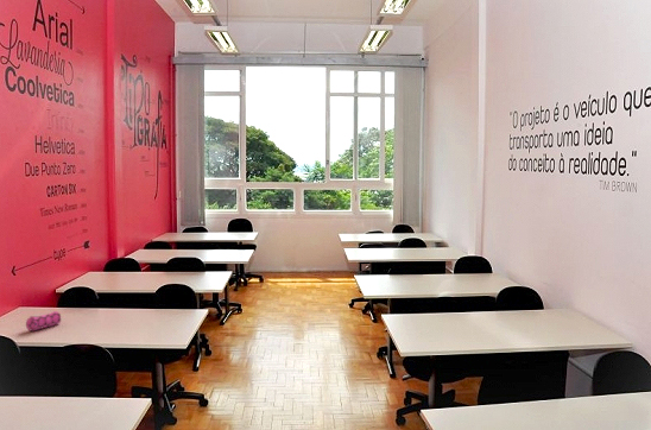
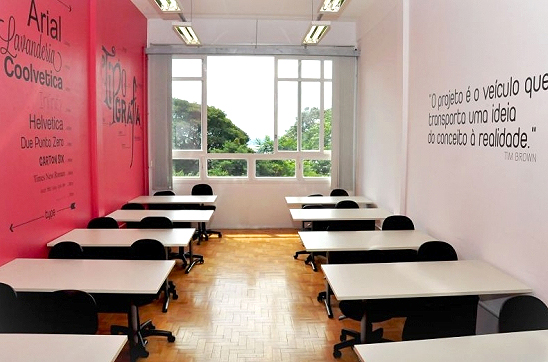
- pencil case (44, 320)
